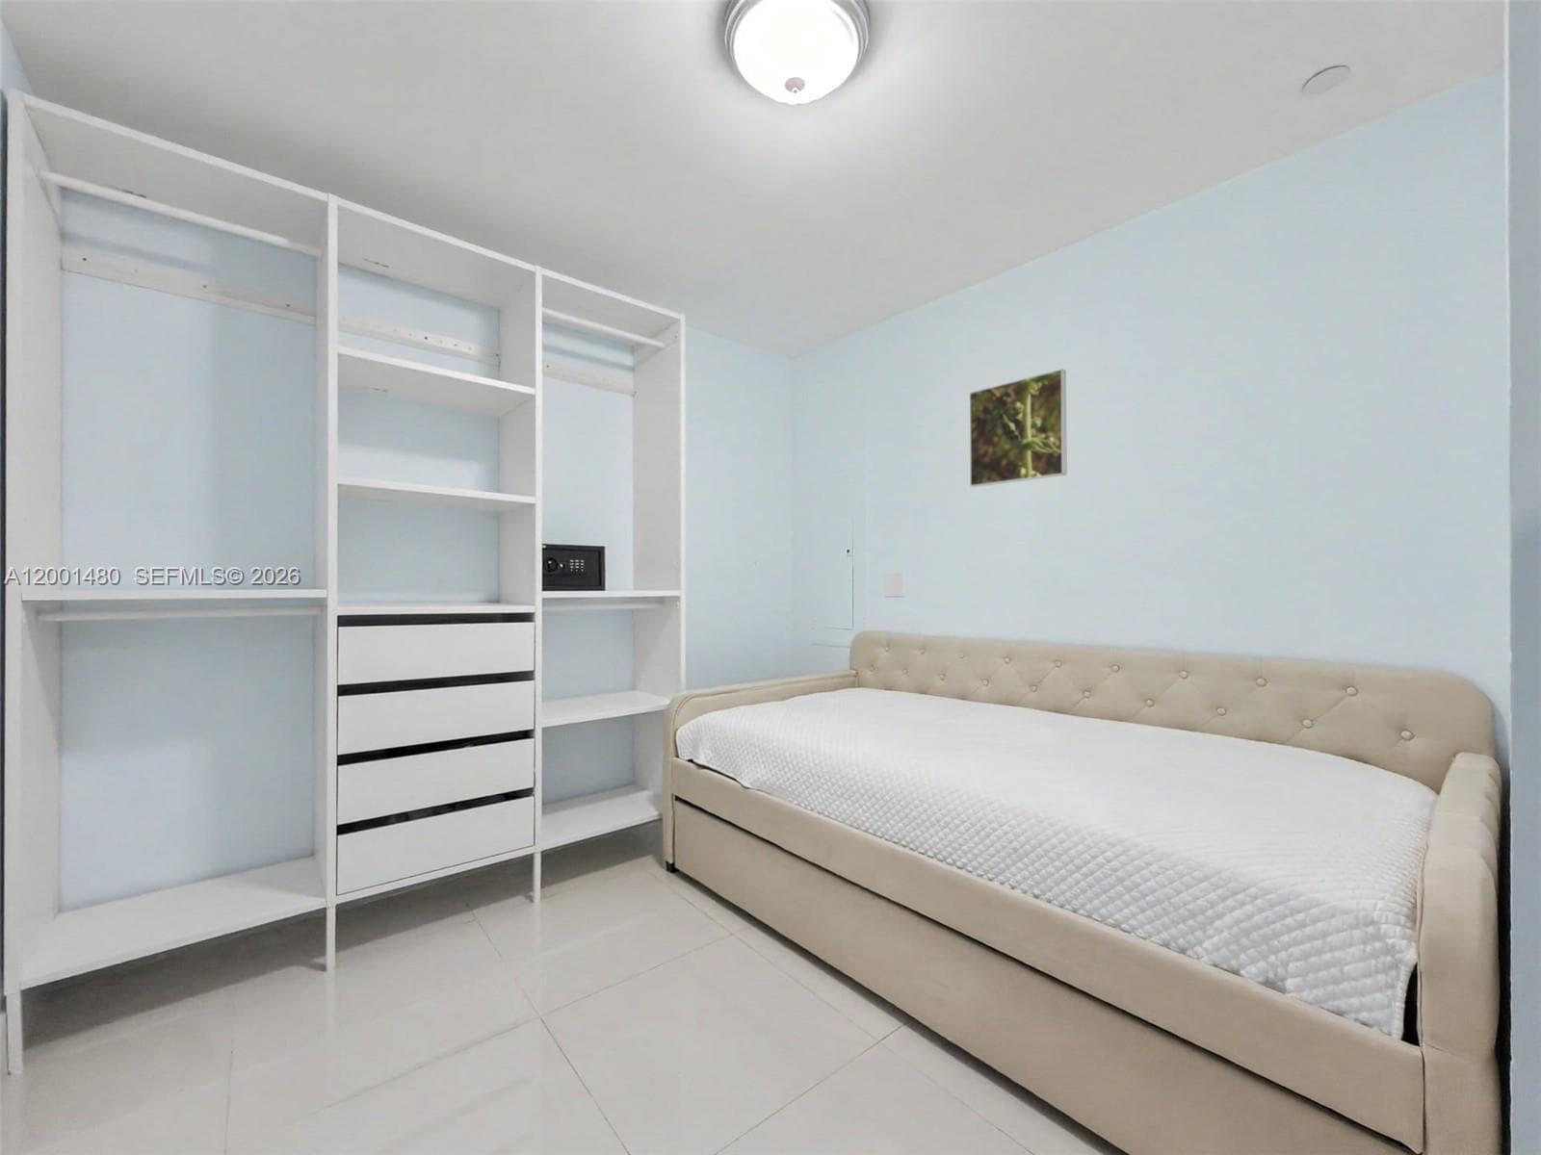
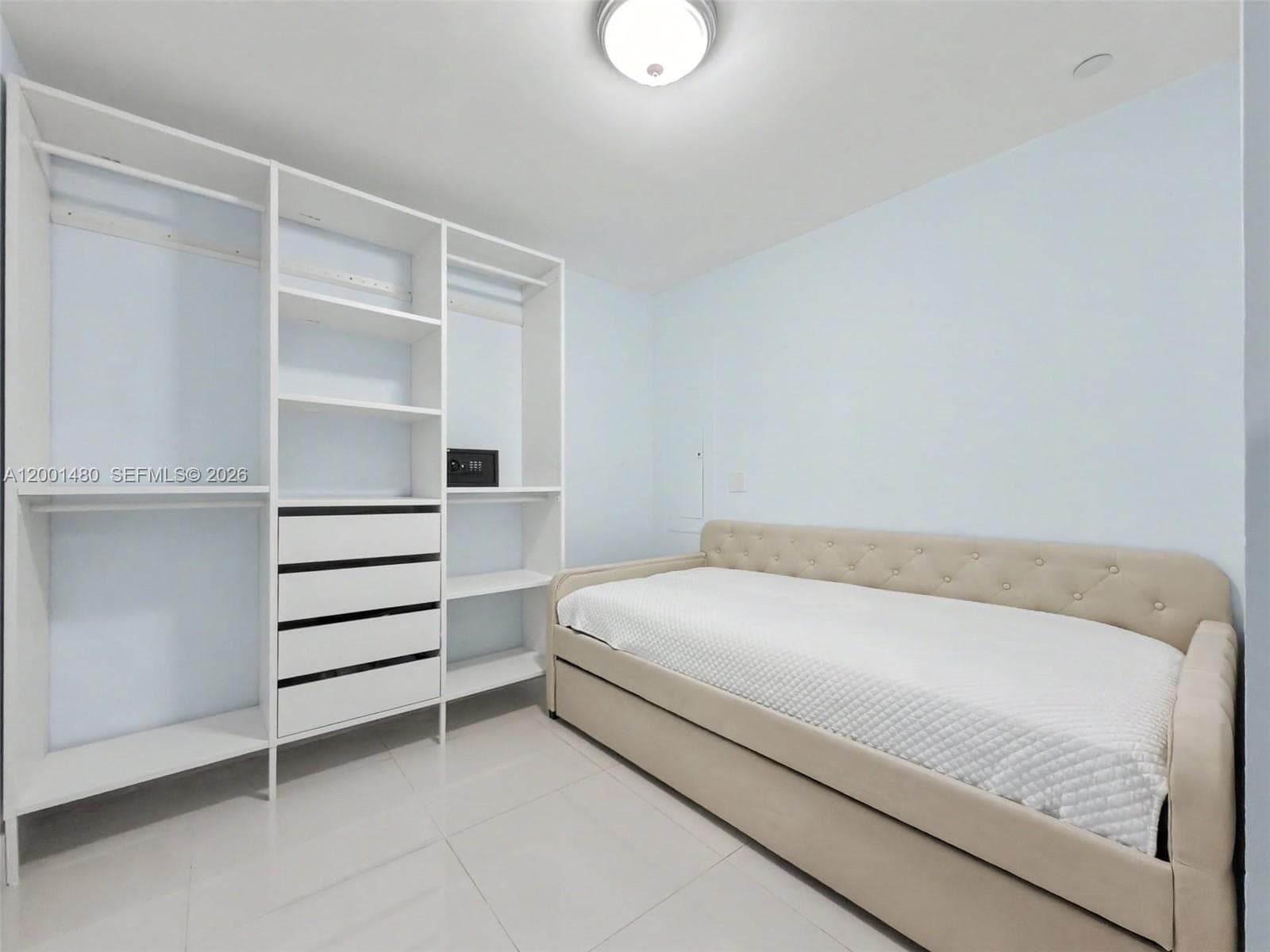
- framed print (1016, 431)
